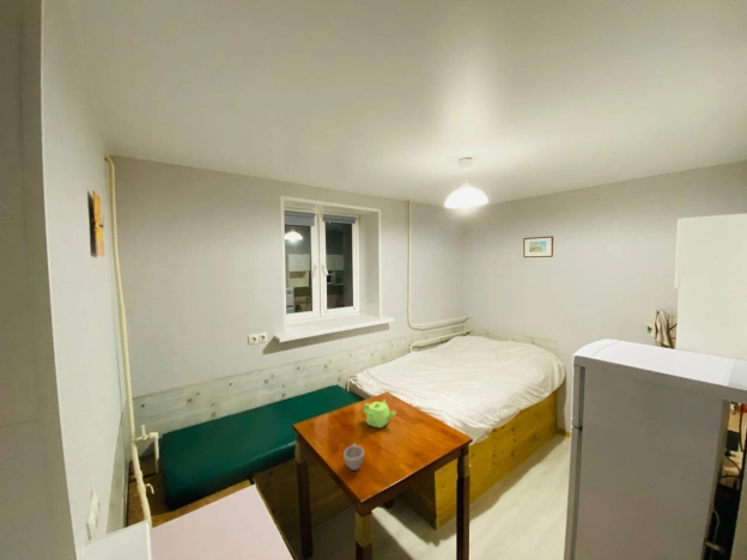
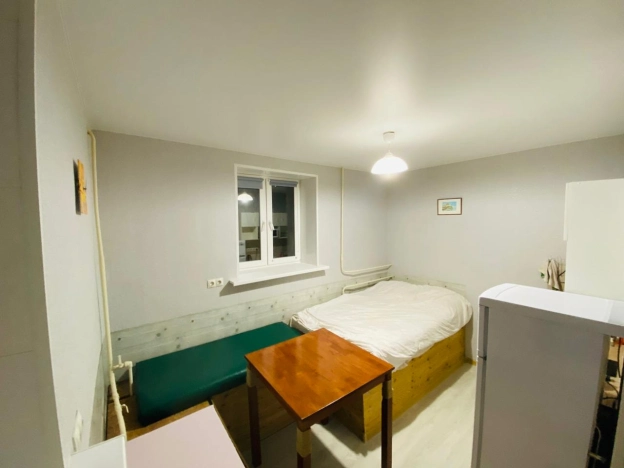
- cup (353, 457)
- teapot (378, 413)
